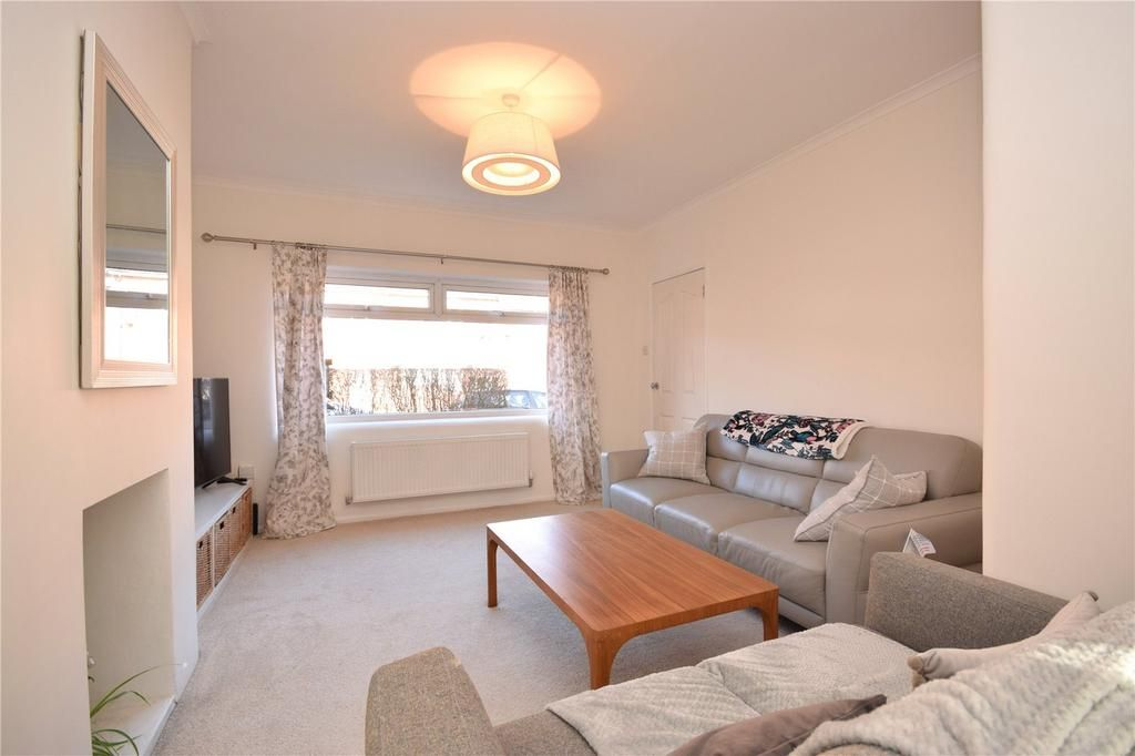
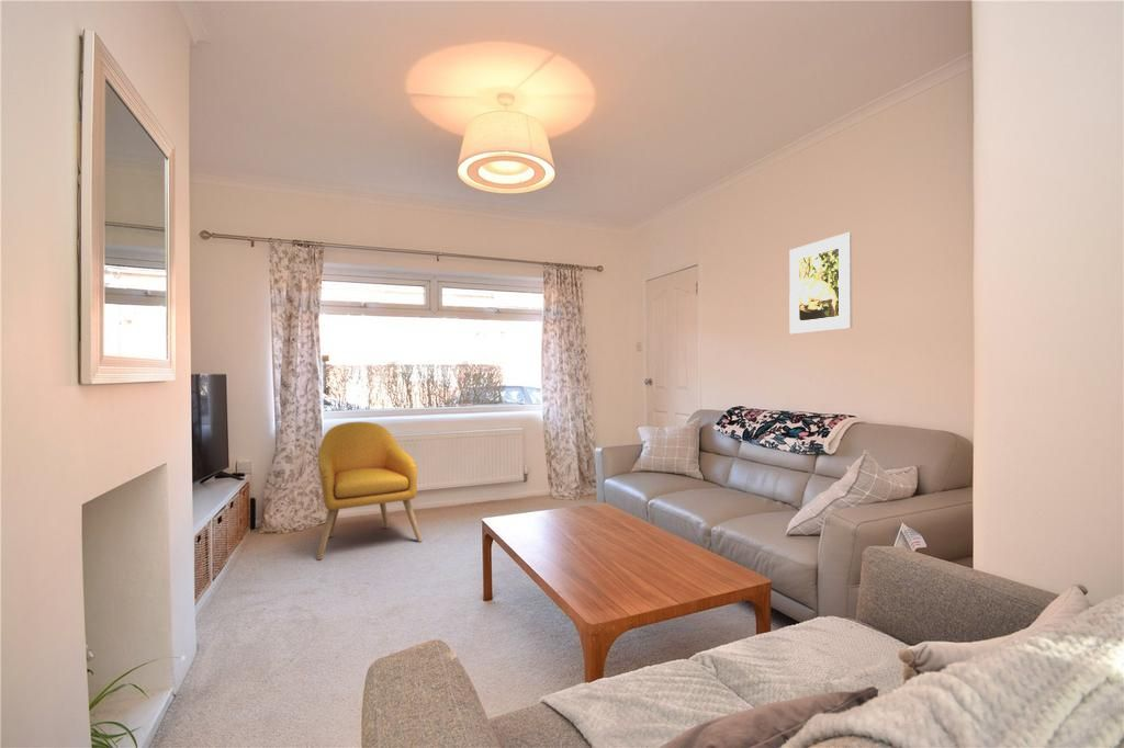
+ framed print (818, 286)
+ armchair (363, 481)
